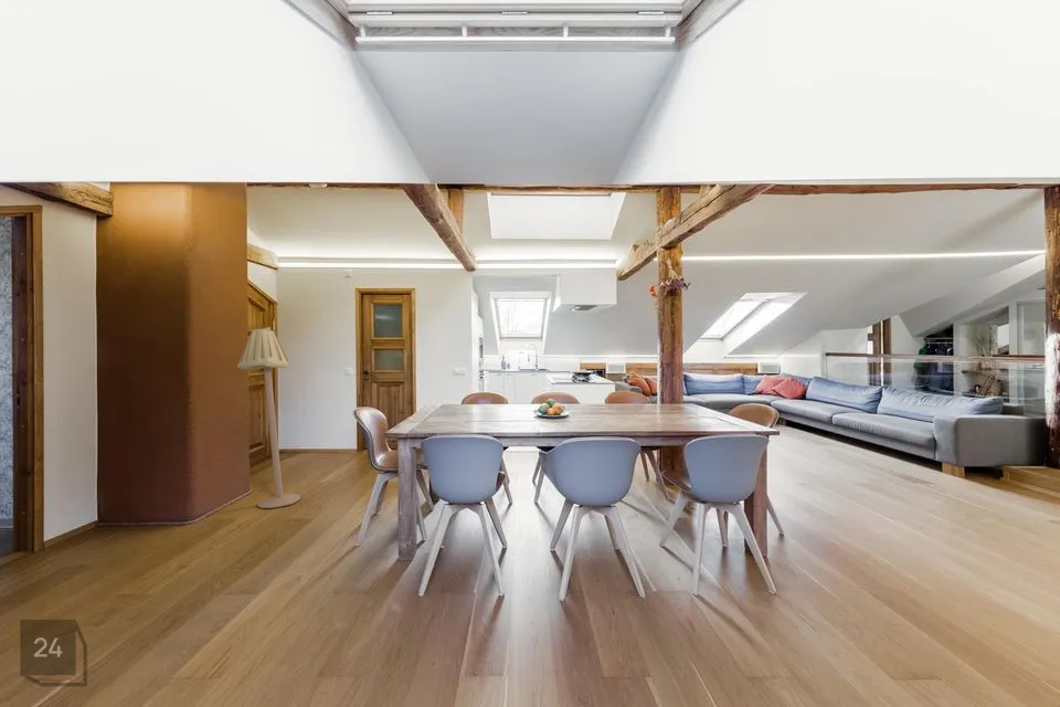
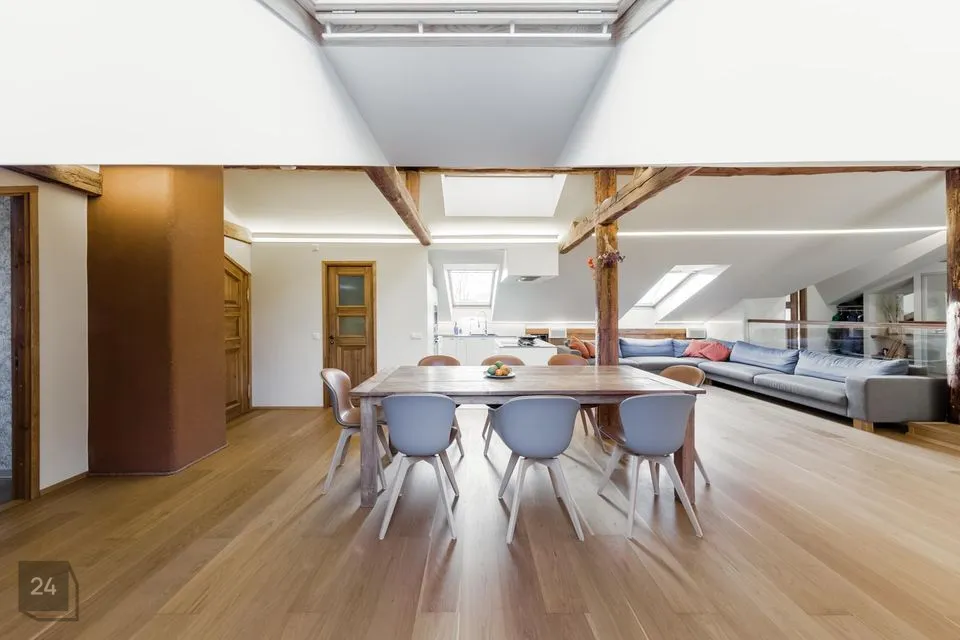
- floor lamp (268, 414)
